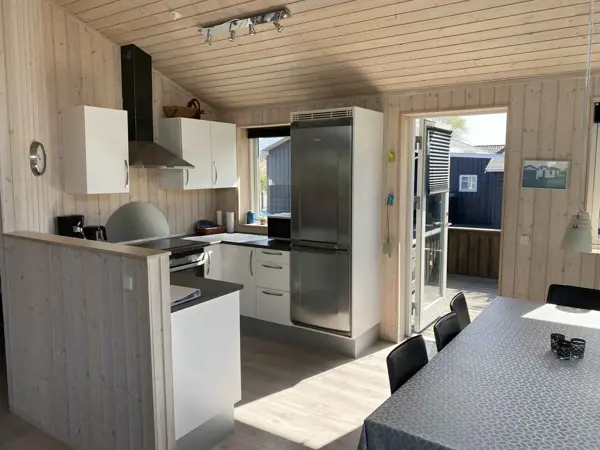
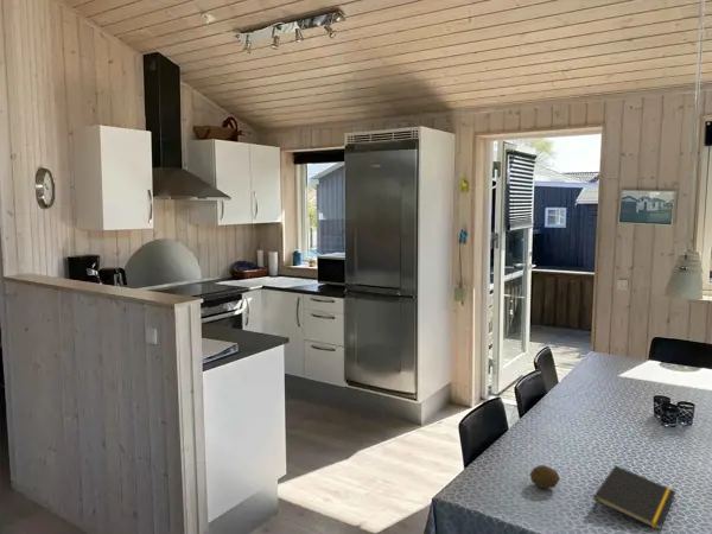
+ fruit (543, 476)
+ notepad (635, 495)
